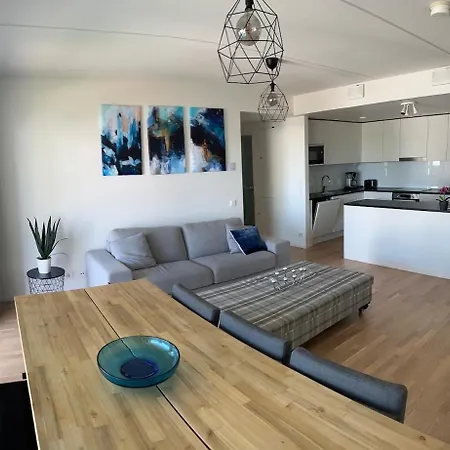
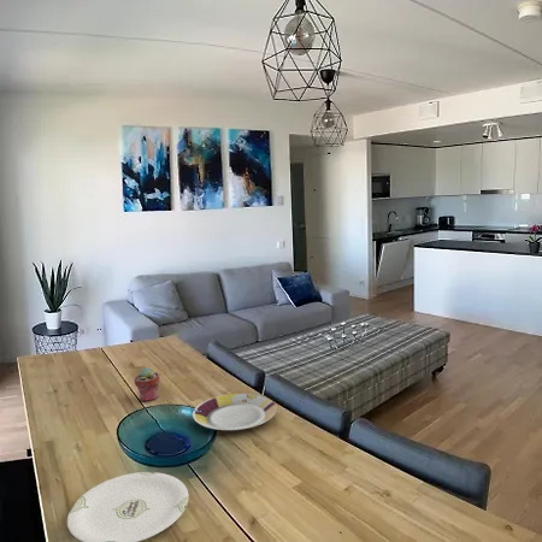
+ plate (130, 508)
+ plate (235, 413)
+ potted succulent (147, 382)
